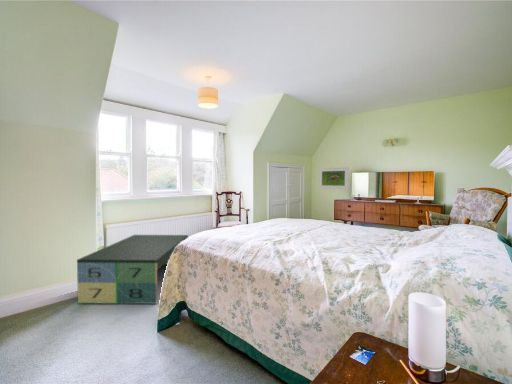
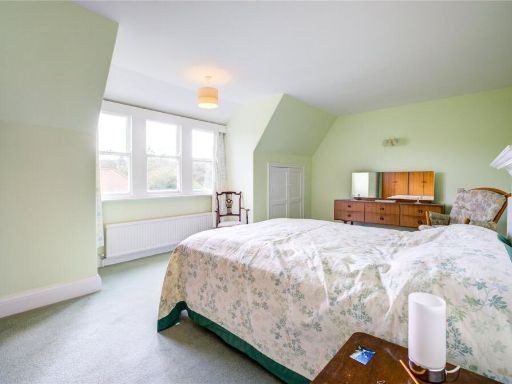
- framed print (333, 178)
- bench (143, 262)
